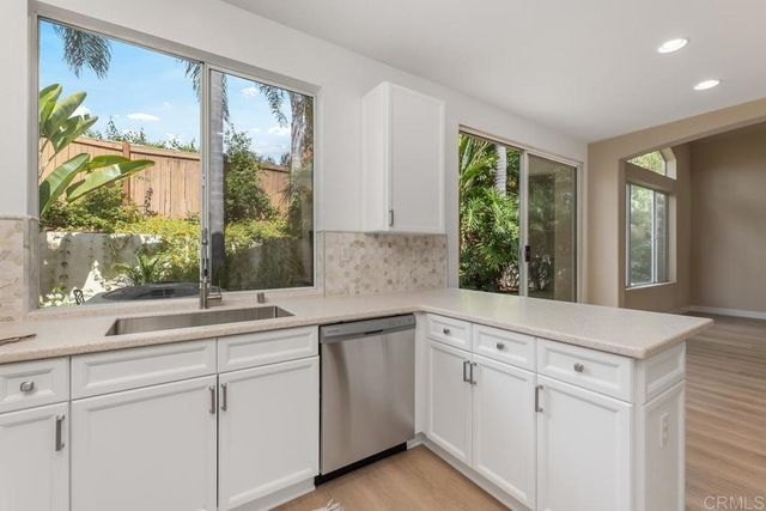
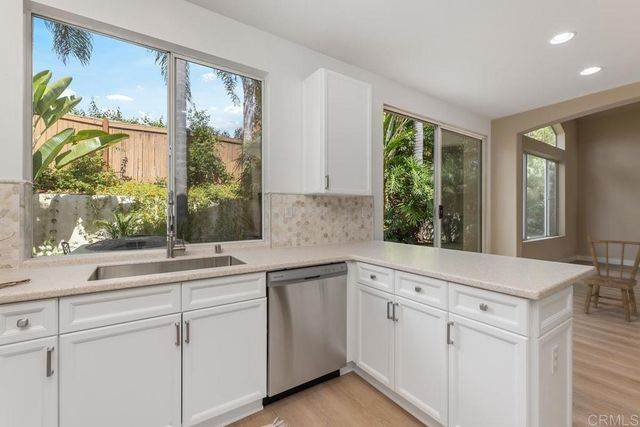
+ dining chair (610, 276)
